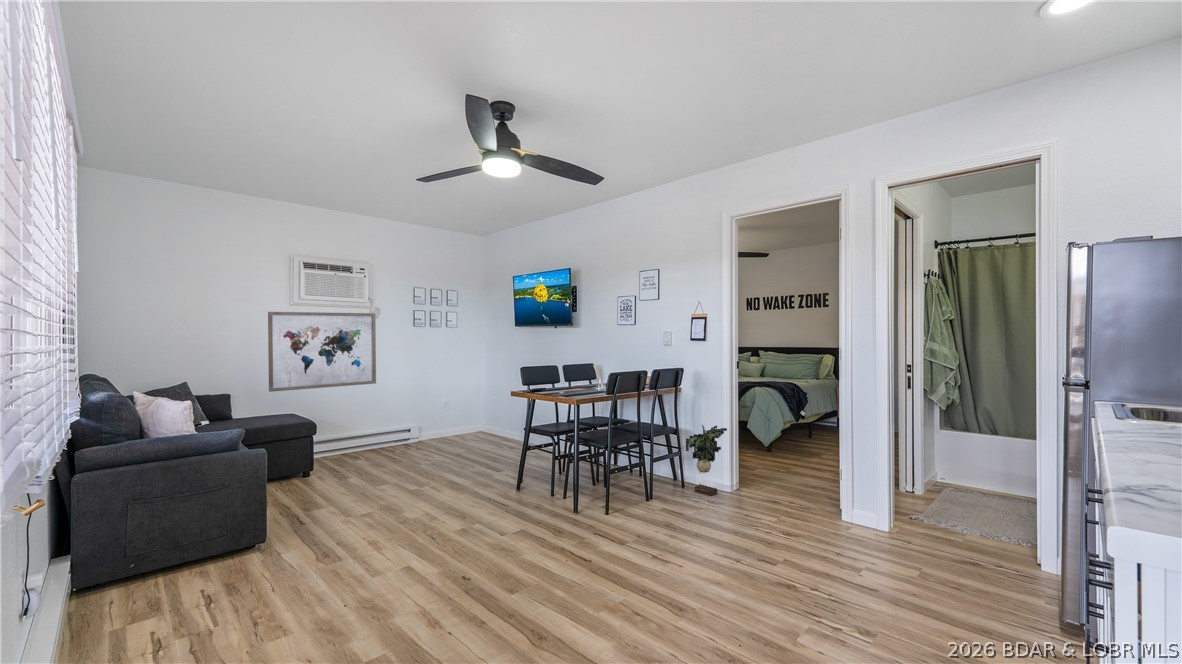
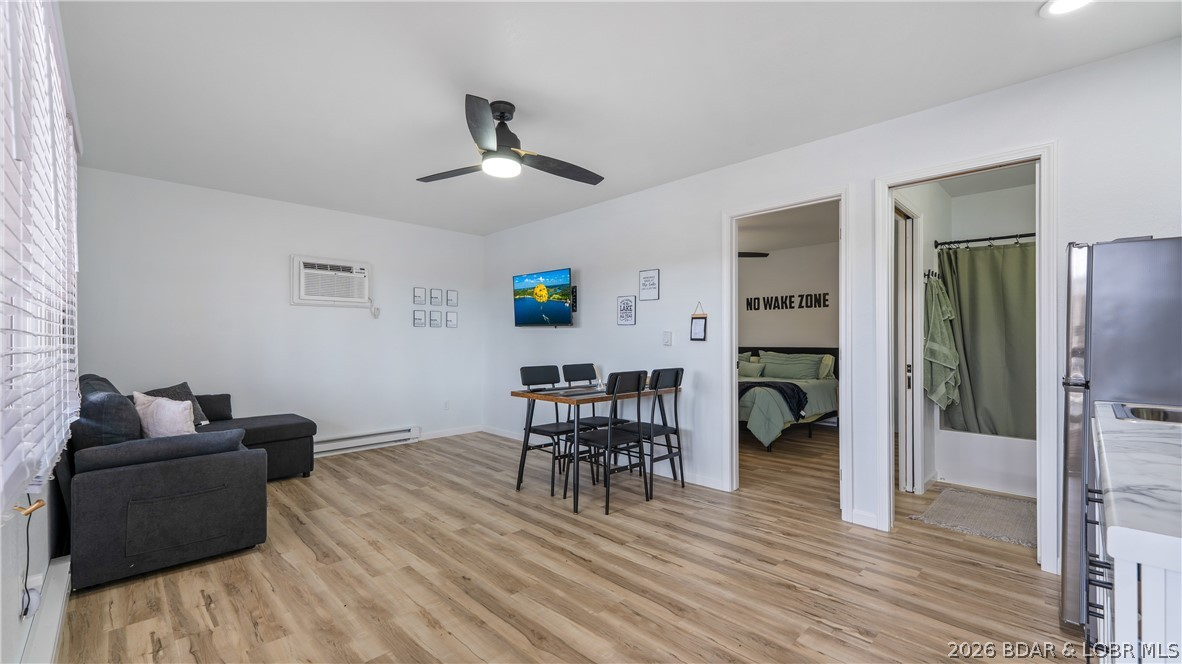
- wall art (325, 349)
- decorative plant (706, 460)
